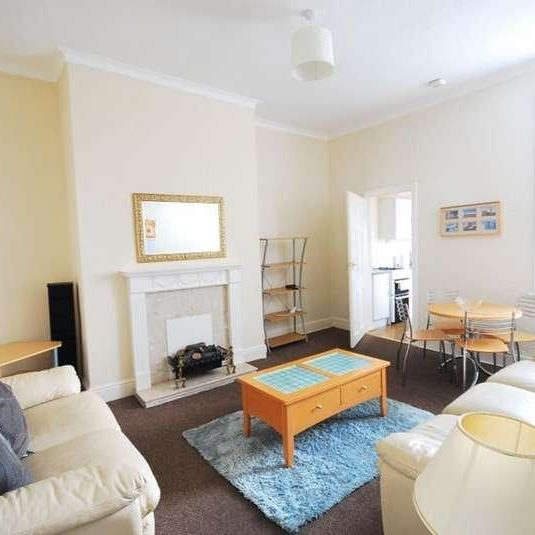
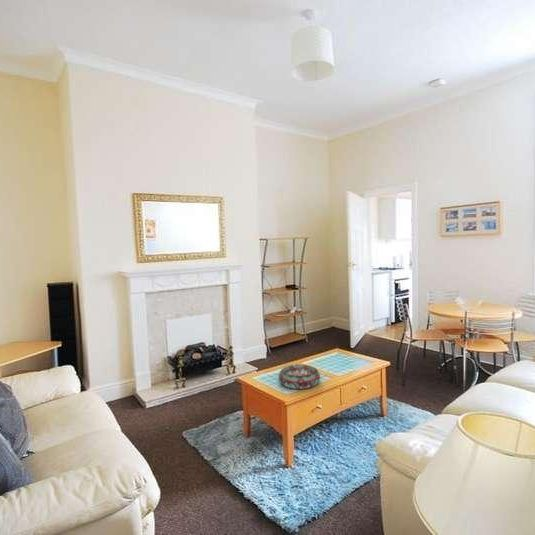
+ decorative bowl (299, 376)
